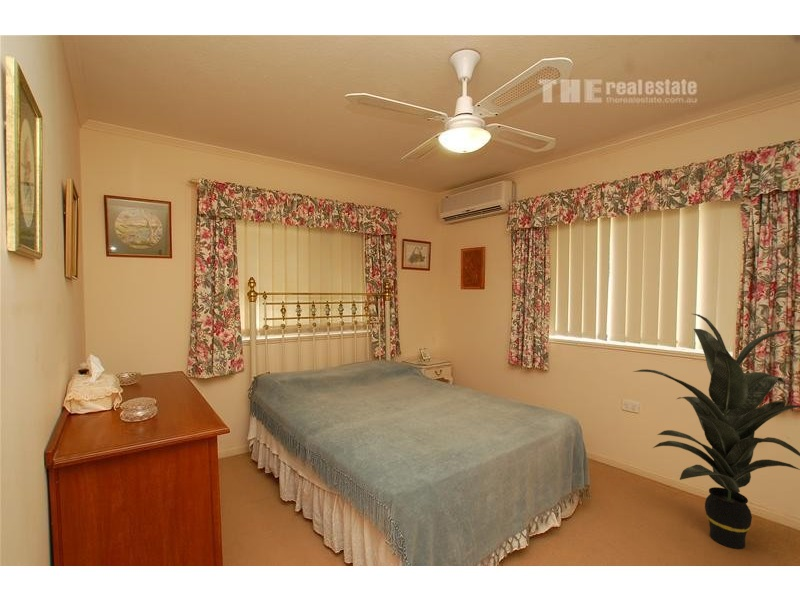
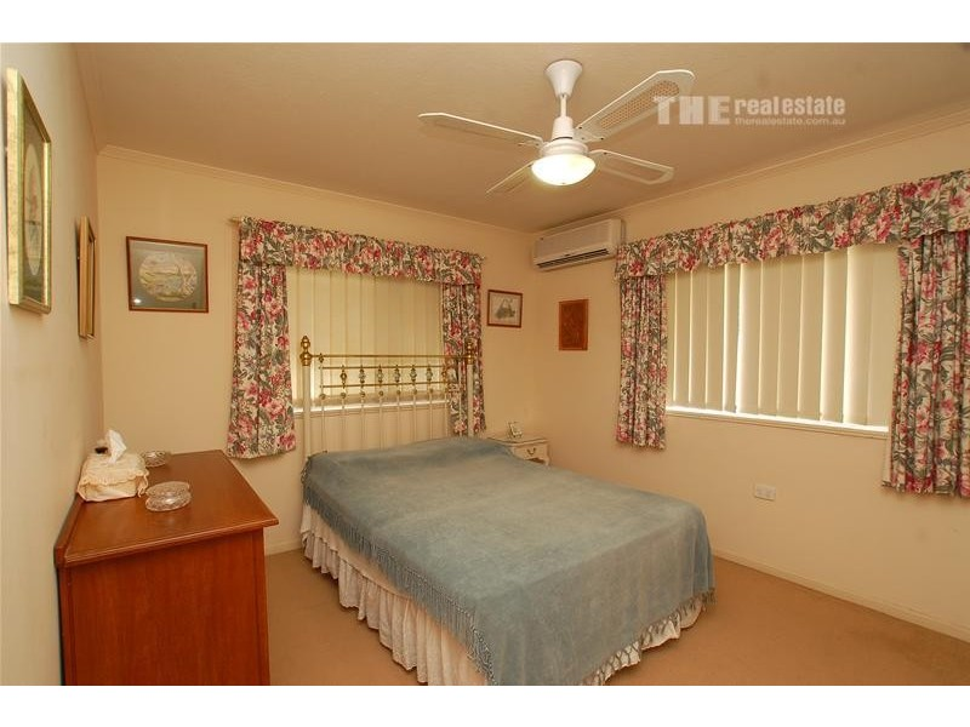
- indoor plant (720, 425)
